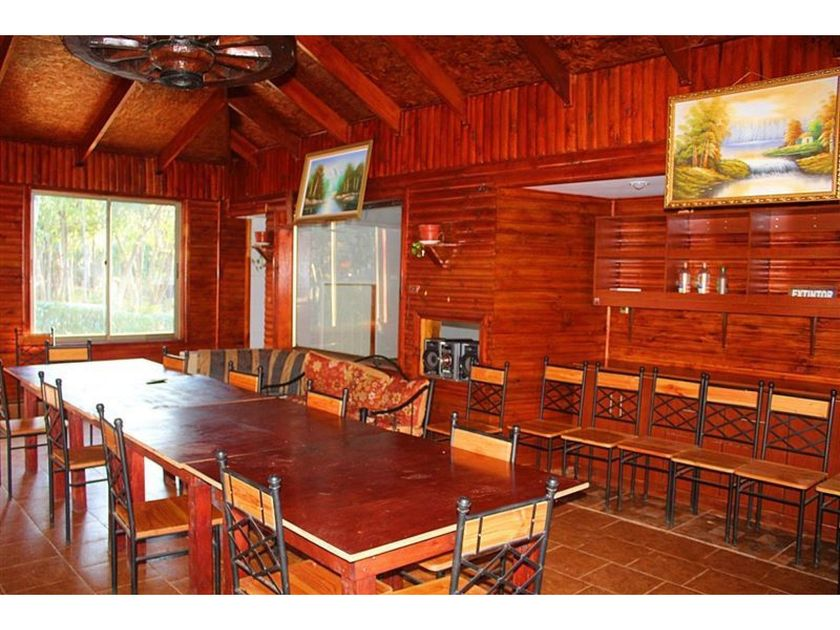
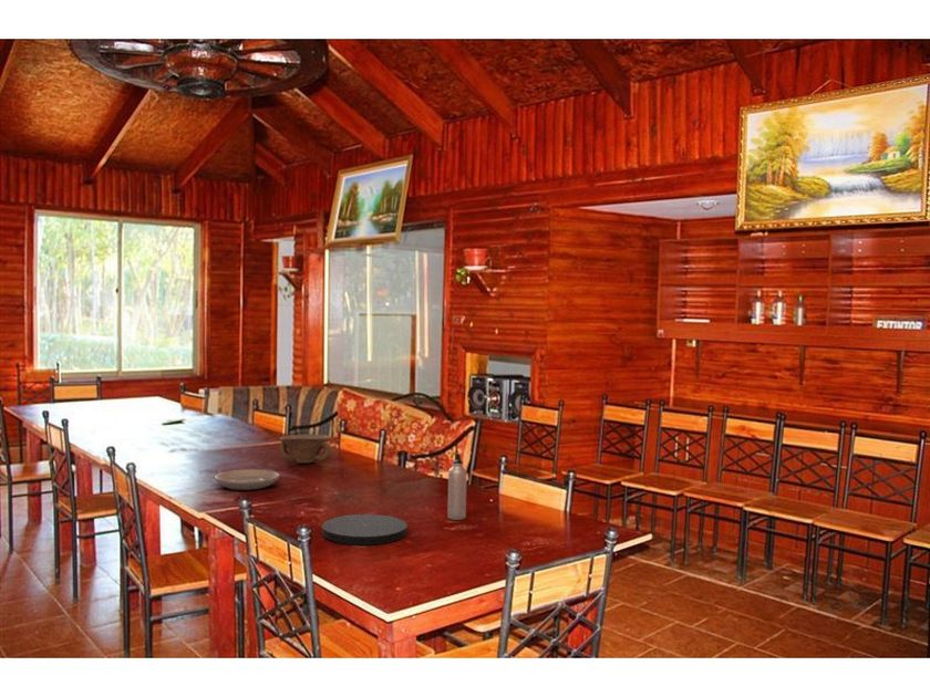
+ plate (364, 528)
+ water bottle (457, 486)
+ bowl (304, 447)
+ plate (247, 480)
